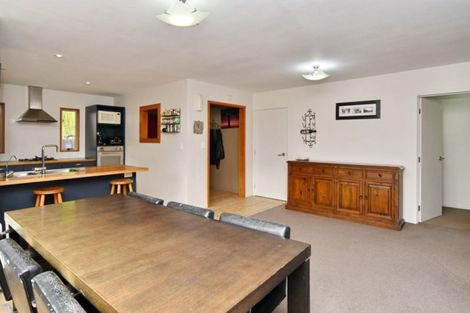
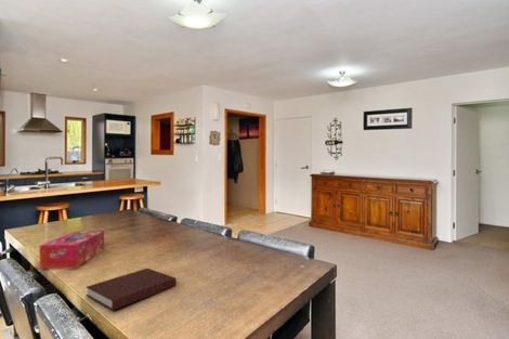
+ notebook (132, 286)
+ tissue box (75, 247)
